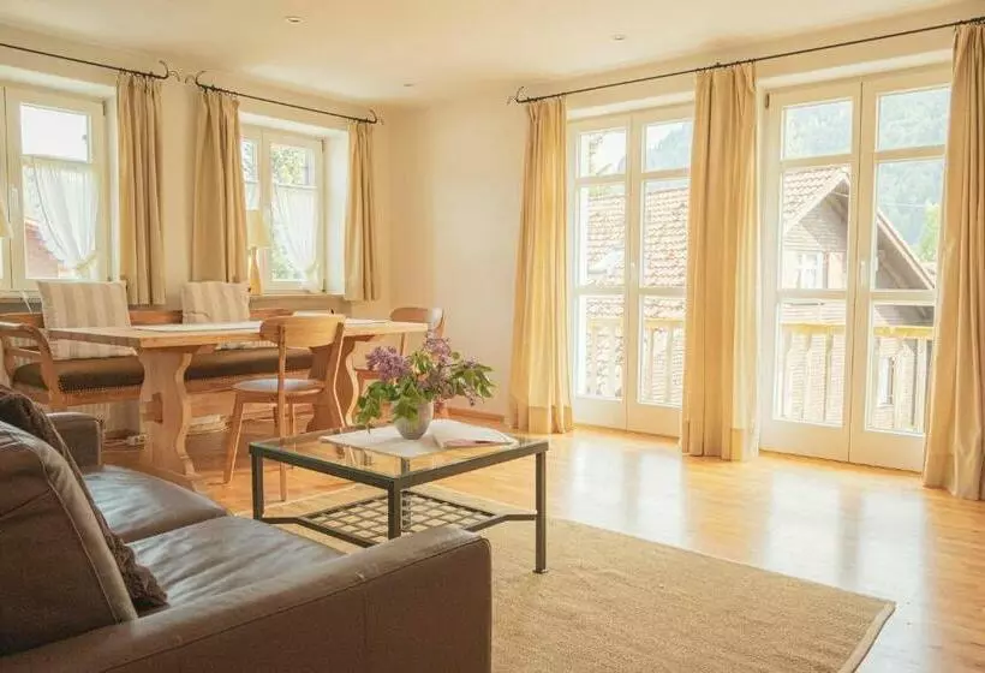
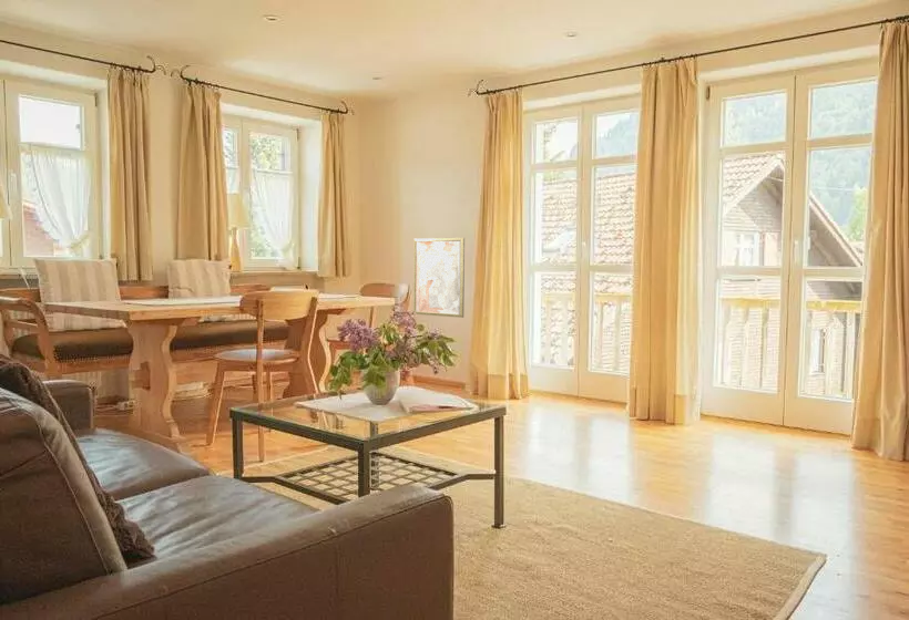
+ wall art (438, 277)
